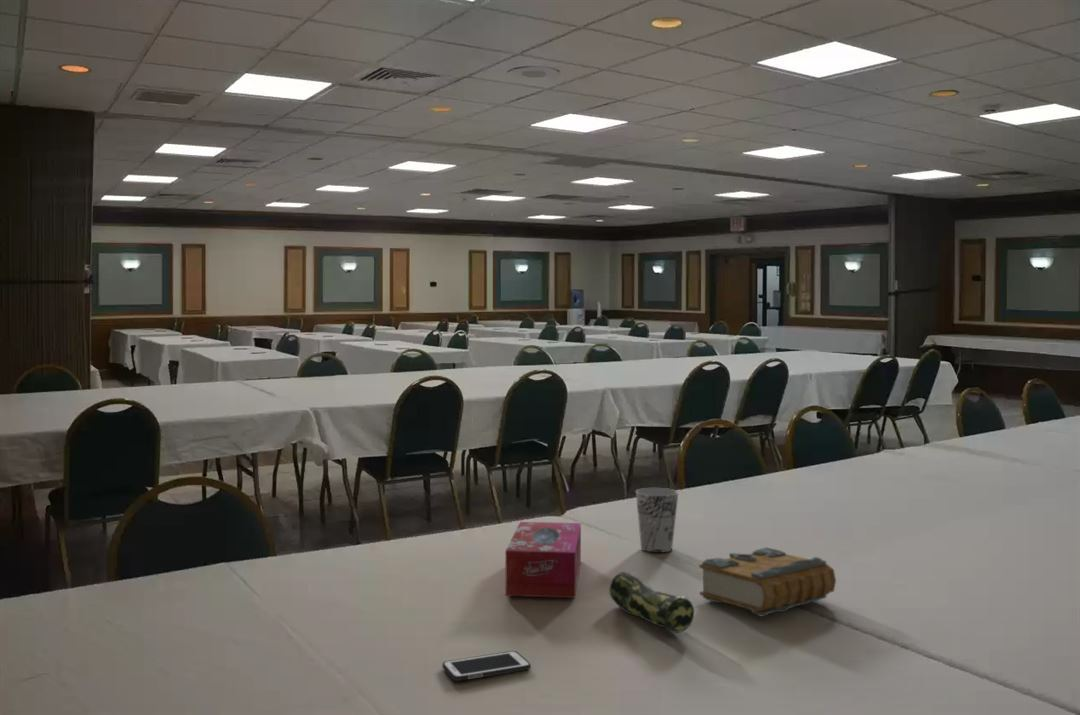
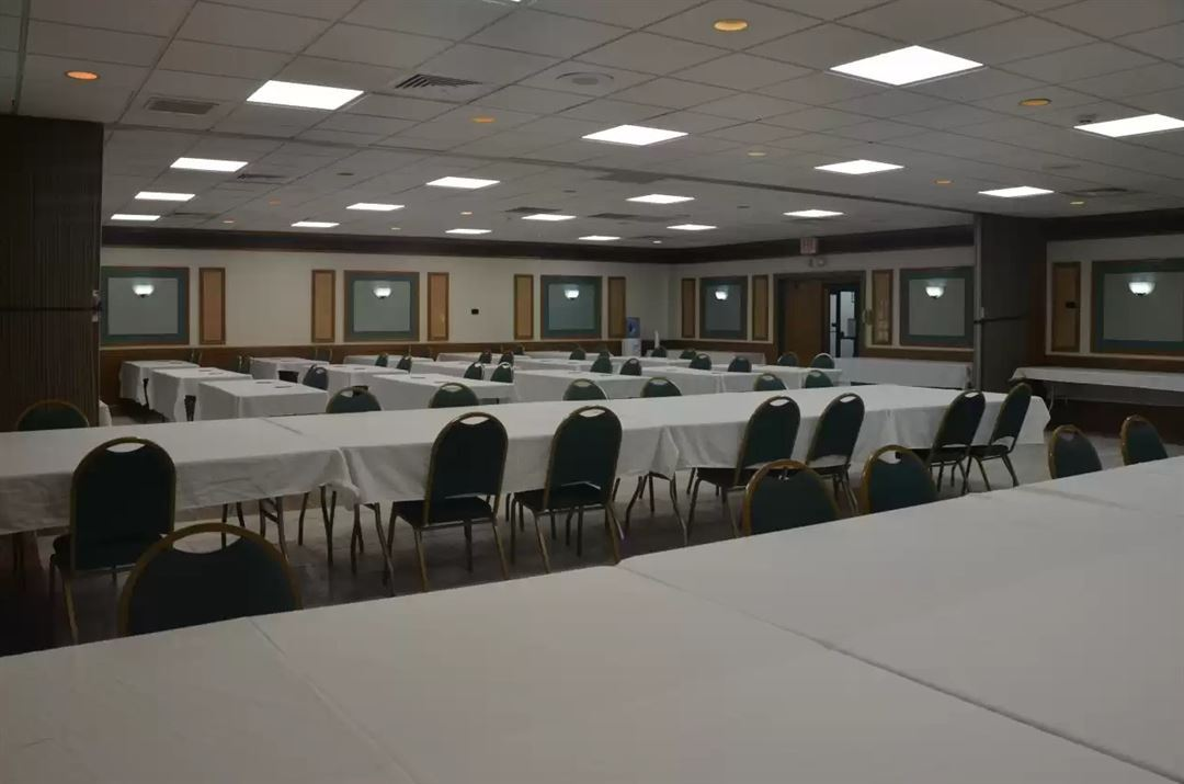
- book (766, 579)
- cup (656, 520)
- pencil case (651, 602)
- cell phone (486, 665)
- tissue box (545, 557)
